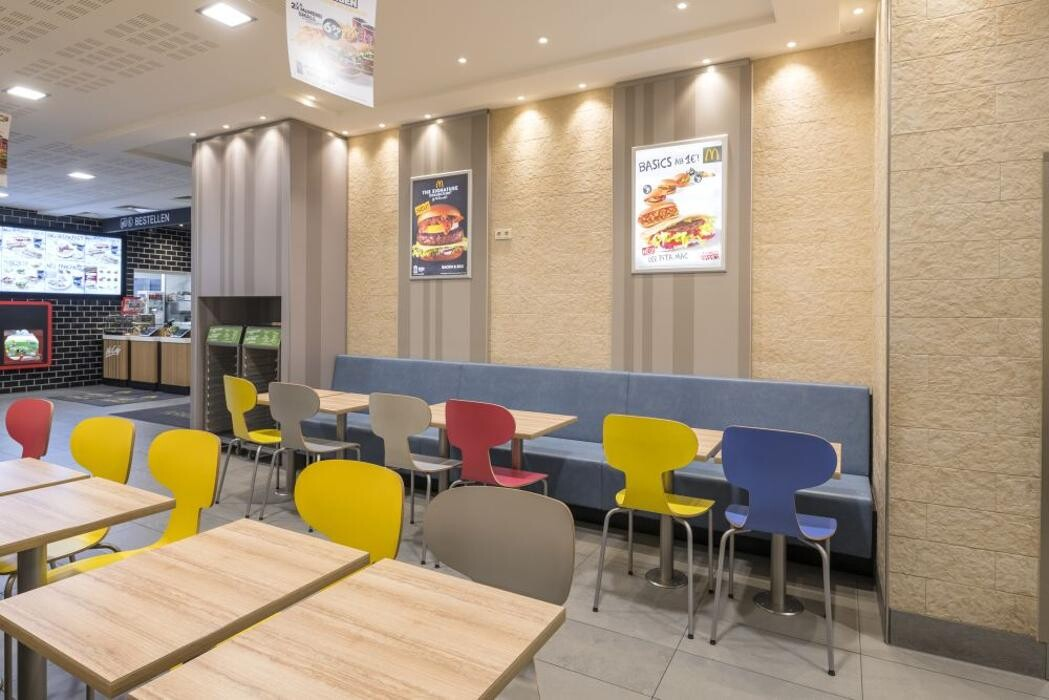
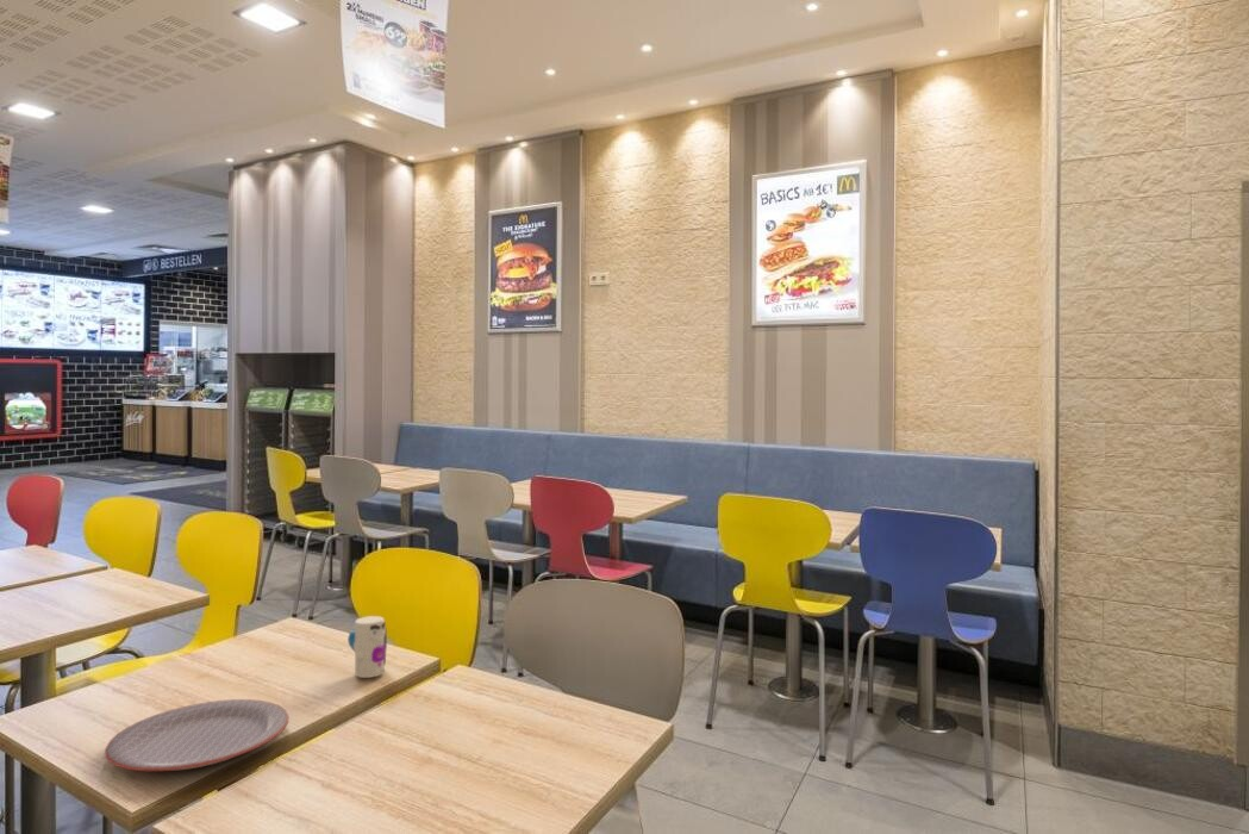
+ toy (367, 646)
+ plate (201, 736)
